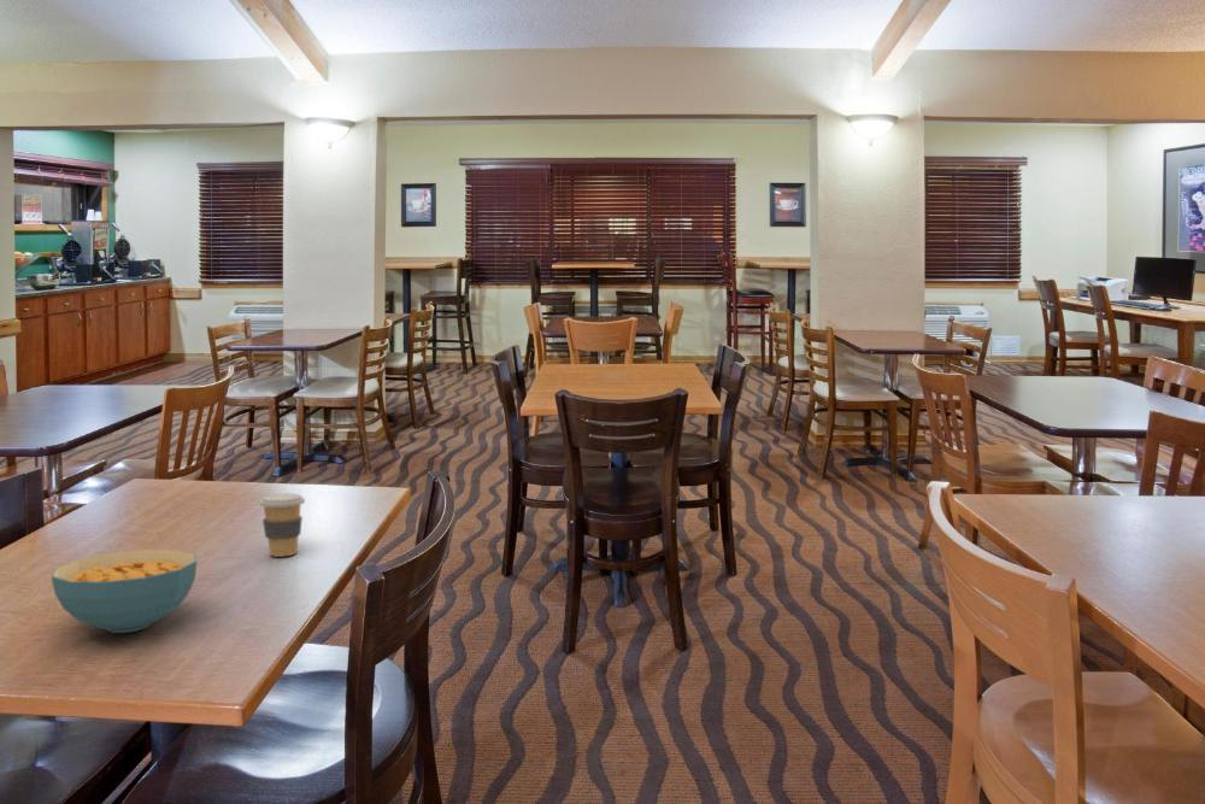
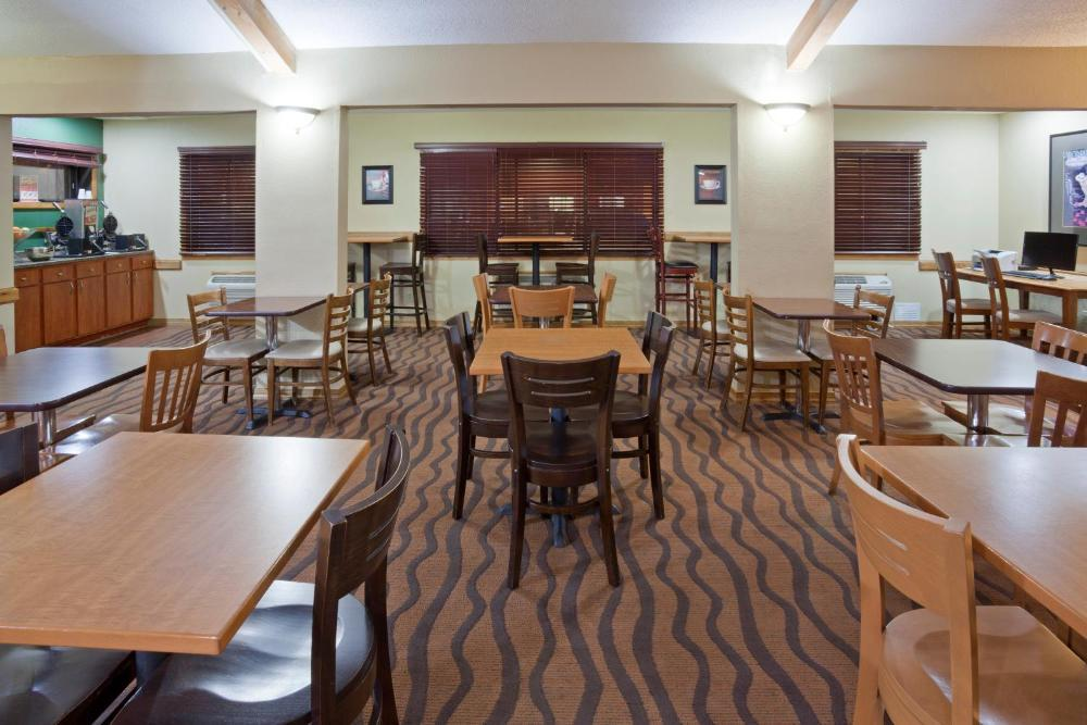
- coffee cup (282, 524)
- cereal bowl (128, 595)
